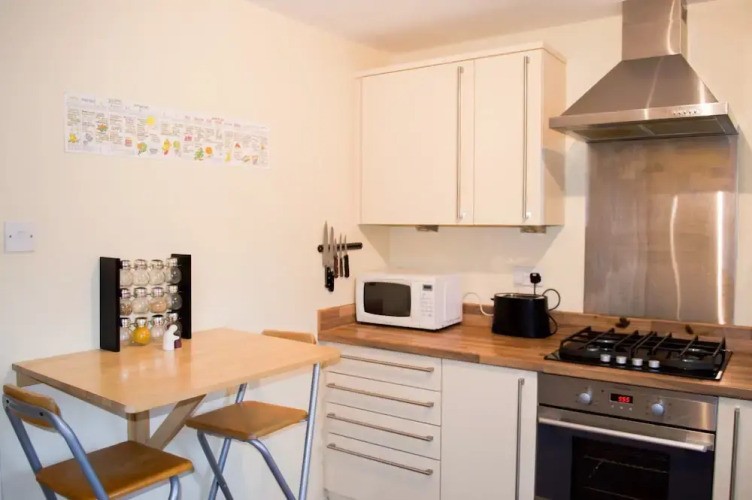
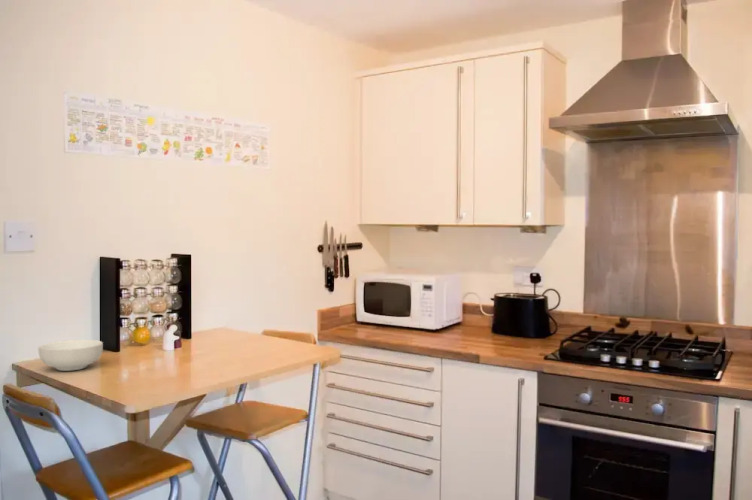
+ cereal bowl (71, 355)
